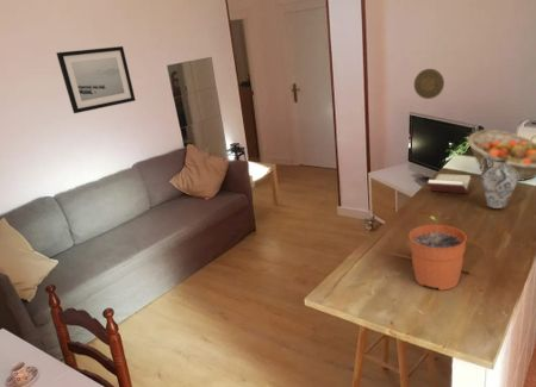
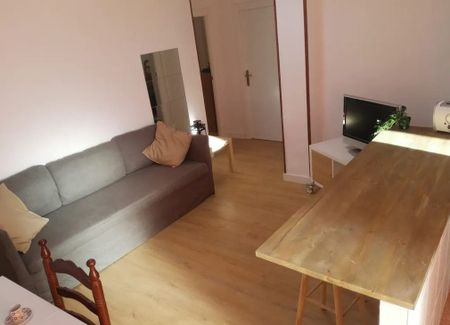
- book (449, 182)
- decorative plate (428, 83)
- fruit basket (506, 154)
- plant pot (436, 246)
- wall art (99, 79)
- ceramic jug (500, 182)
